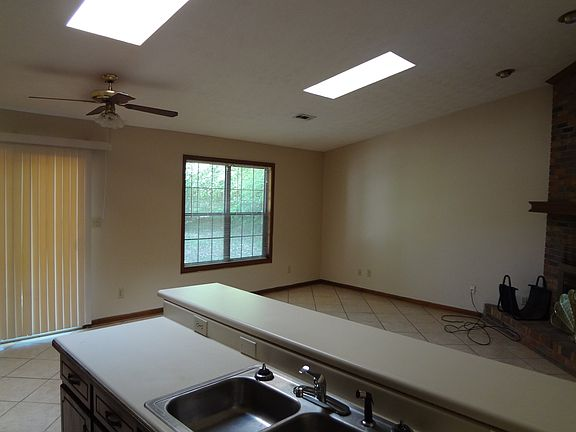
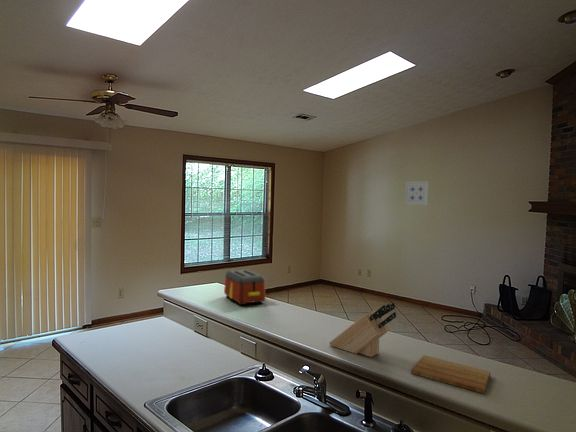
+ cutting board (450, 372)
+ wall art (416, 193)
+ knife block (363, 324)
+ toaster (244, 286)
